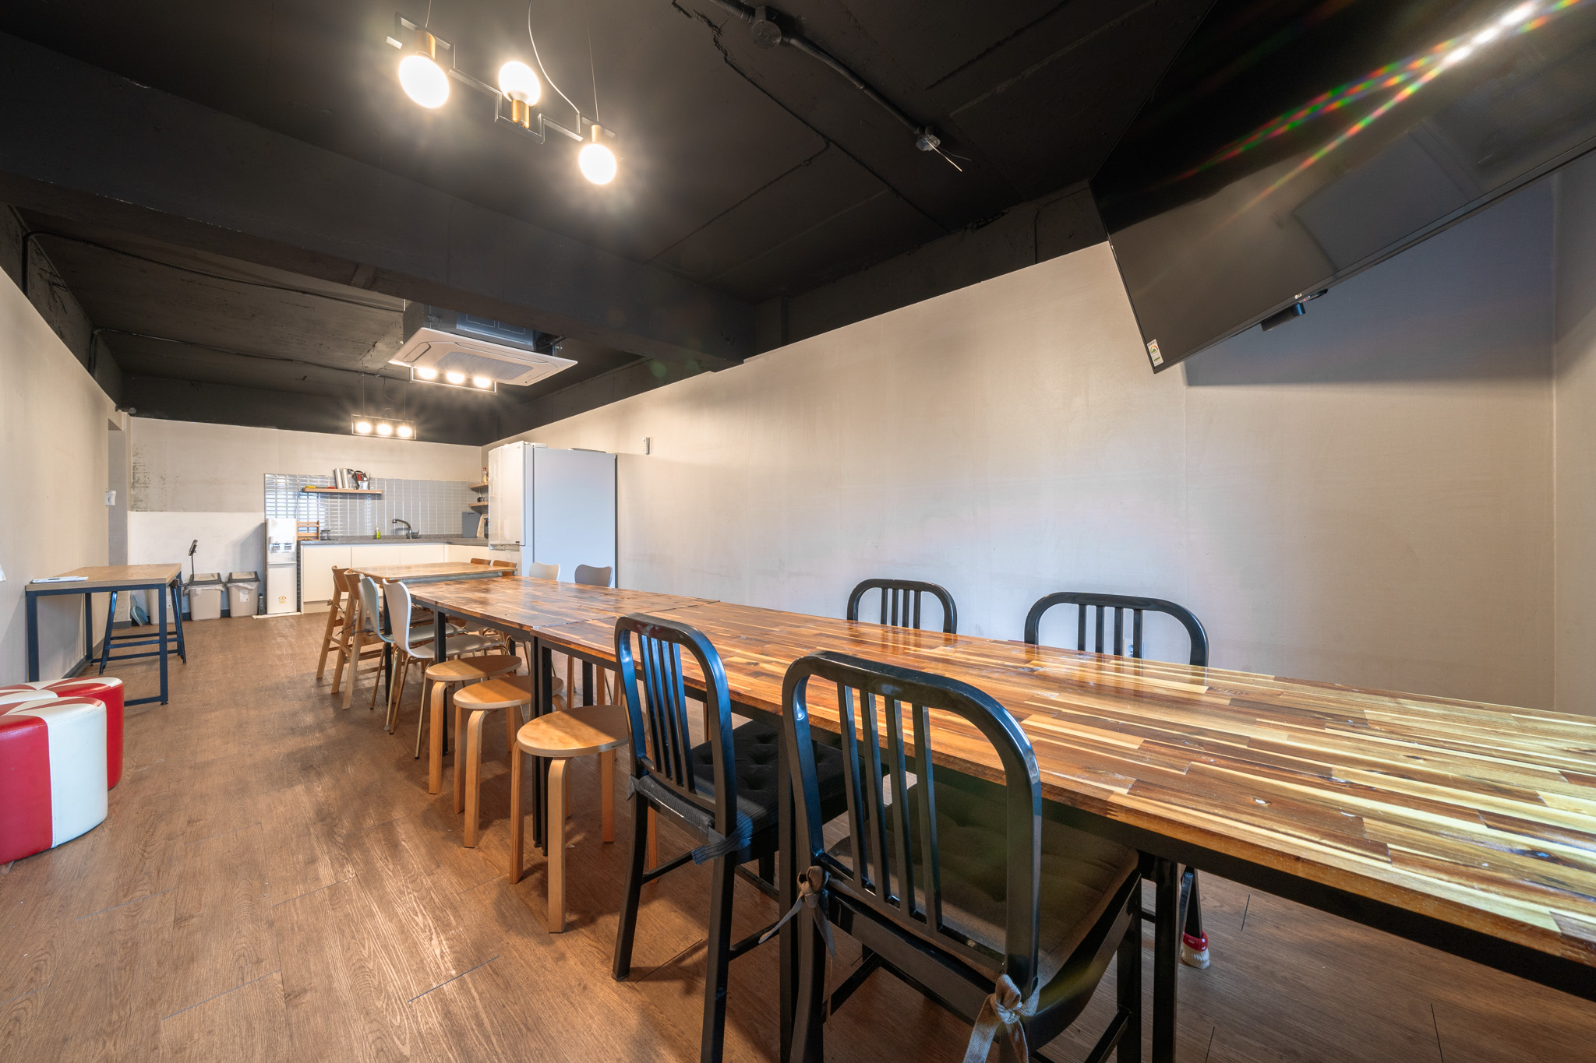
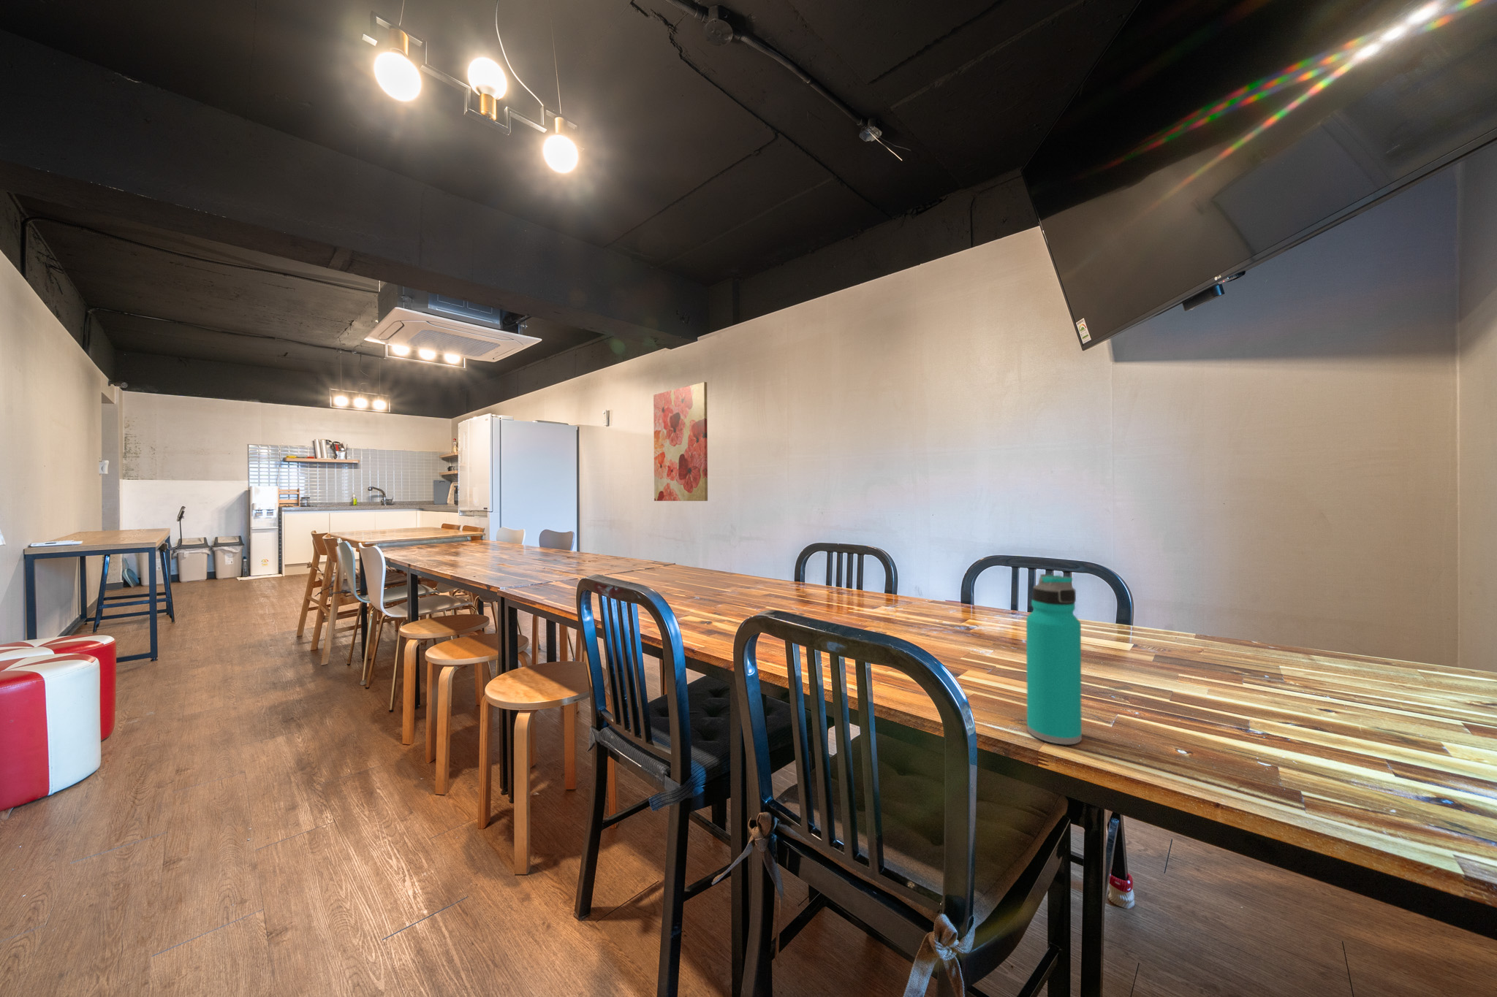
+ wall art (679, 445)
+ water bottle (1053, 653)
